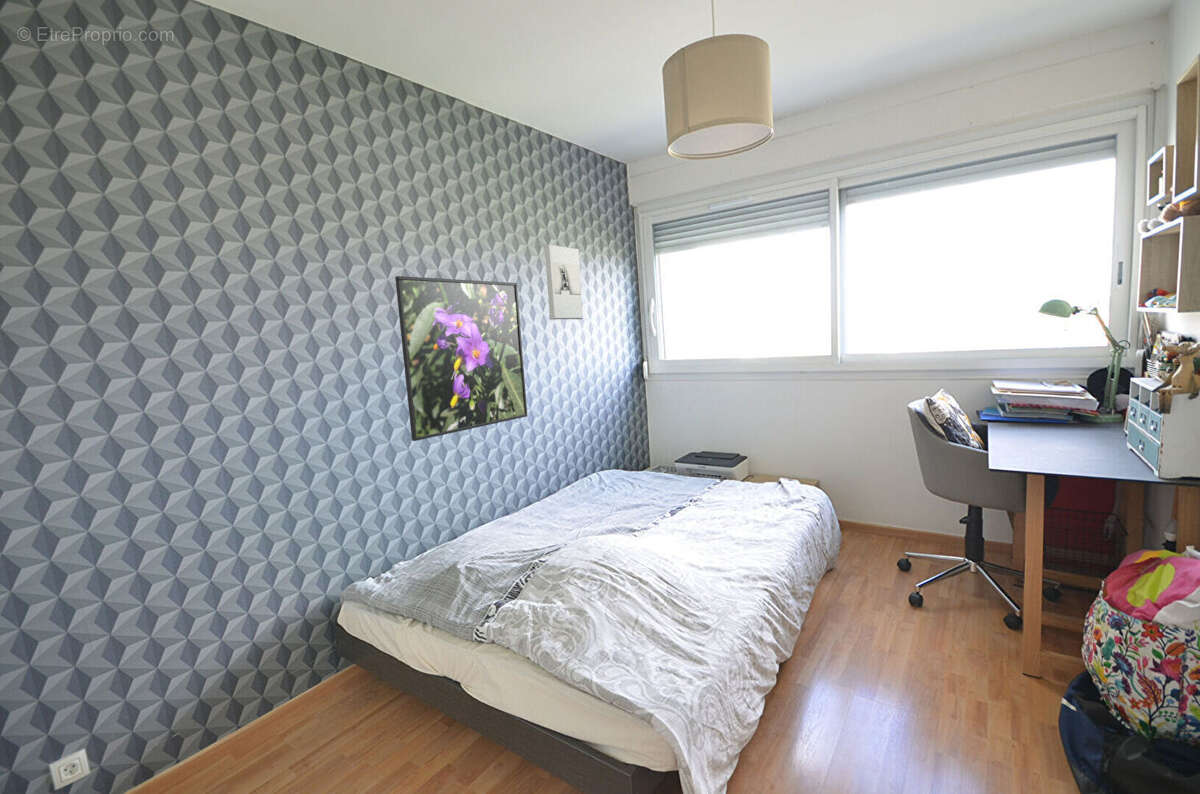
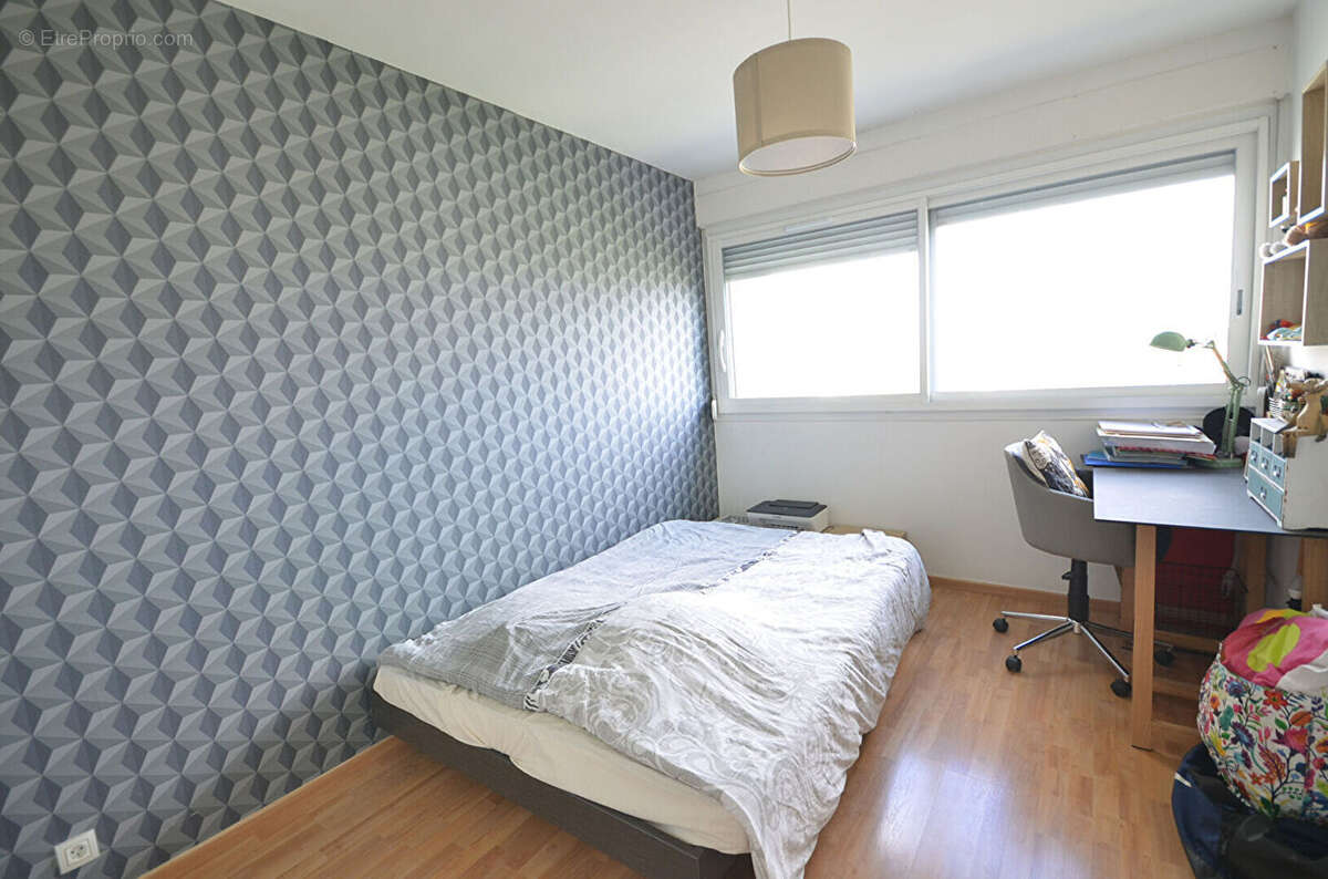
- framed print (469, 354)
- wall sculpture (564, 283)
